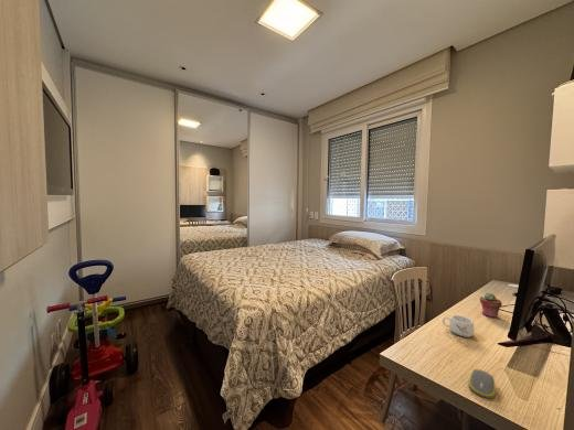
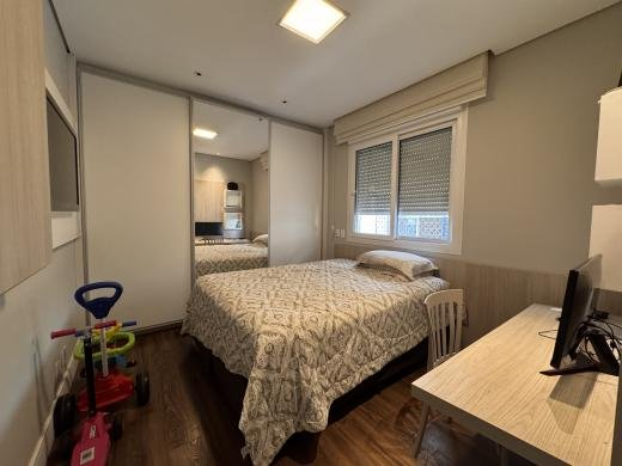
- mug (457, 324)
- potted succulent (490, 303)
- computer mouse (481, 380)
